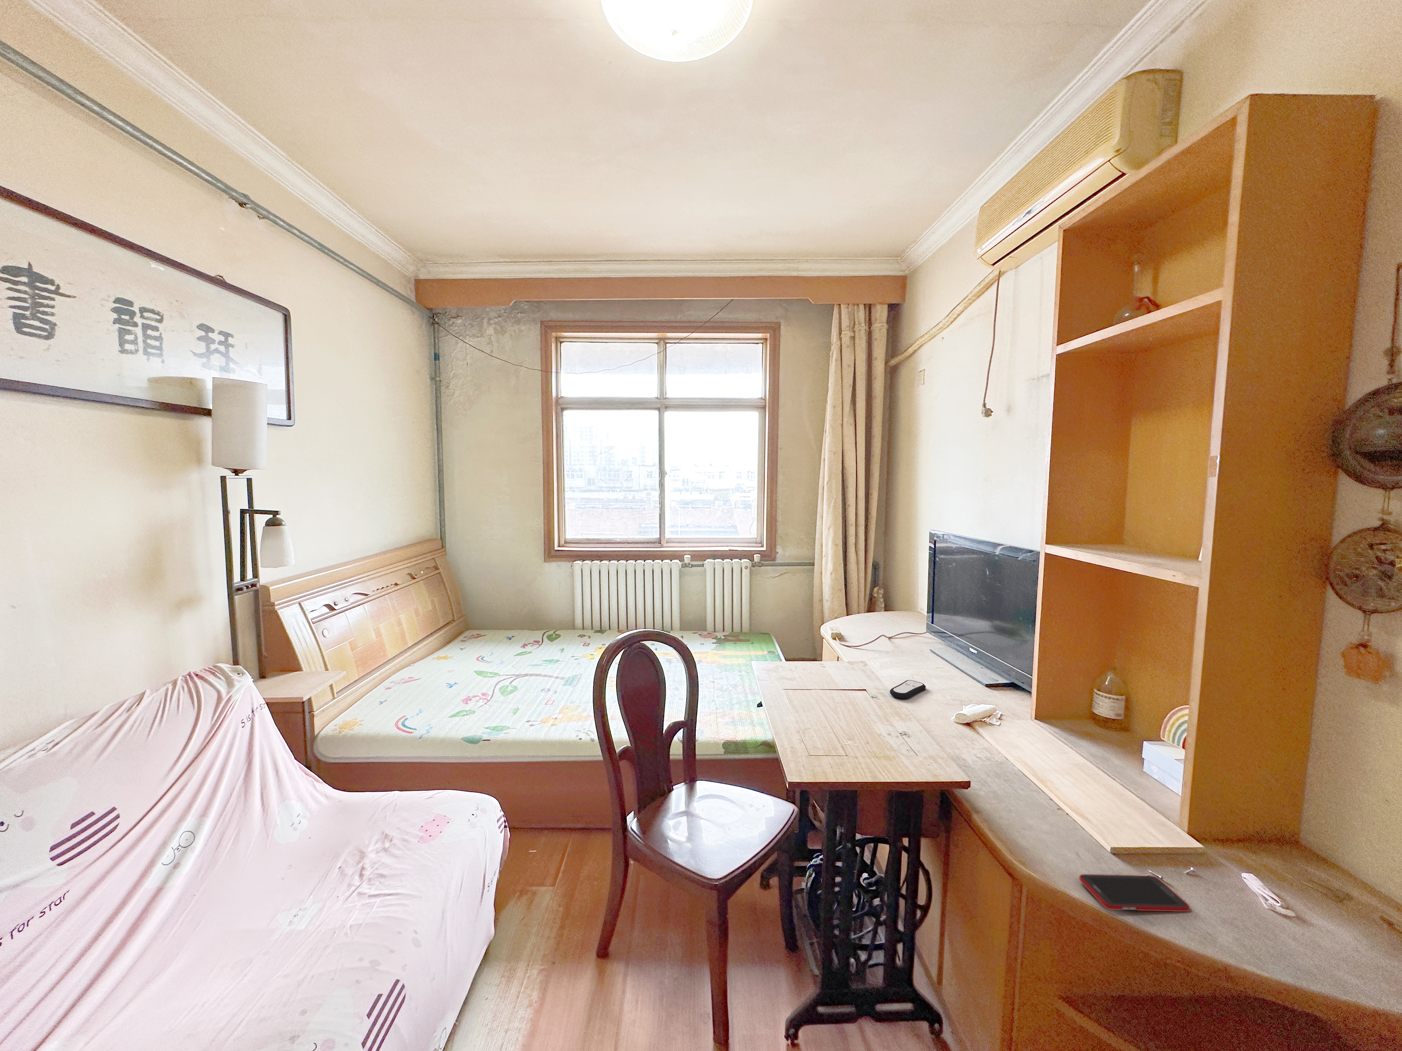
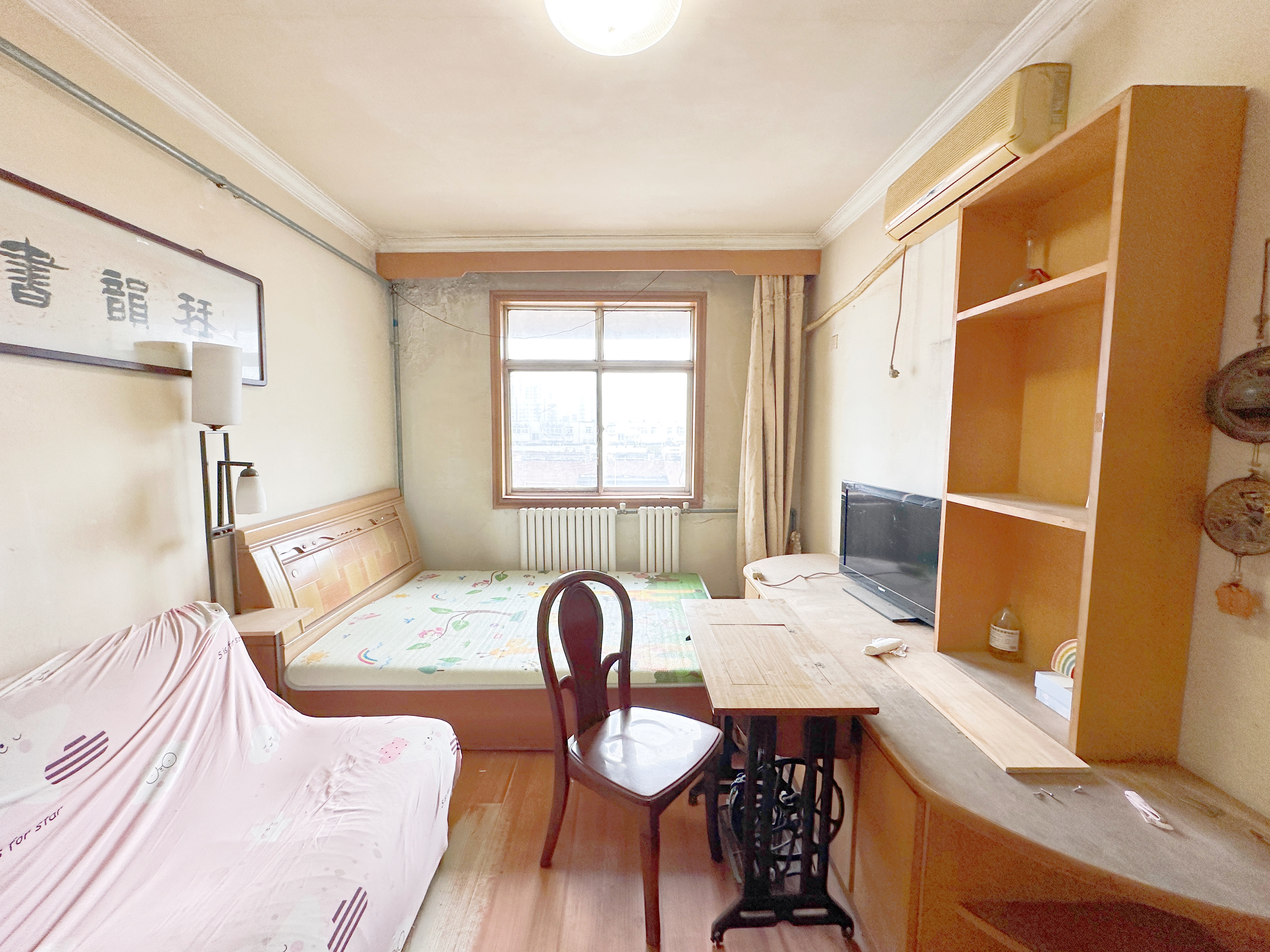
- remote control (906, 689)
- cell phone (1133, 892)
